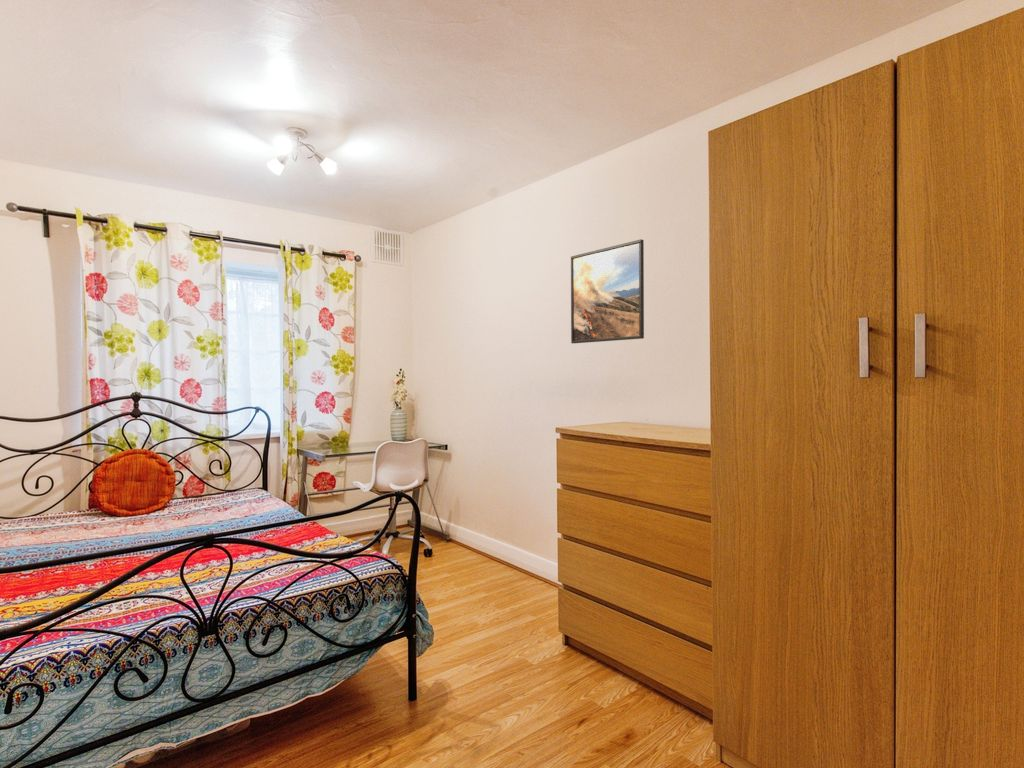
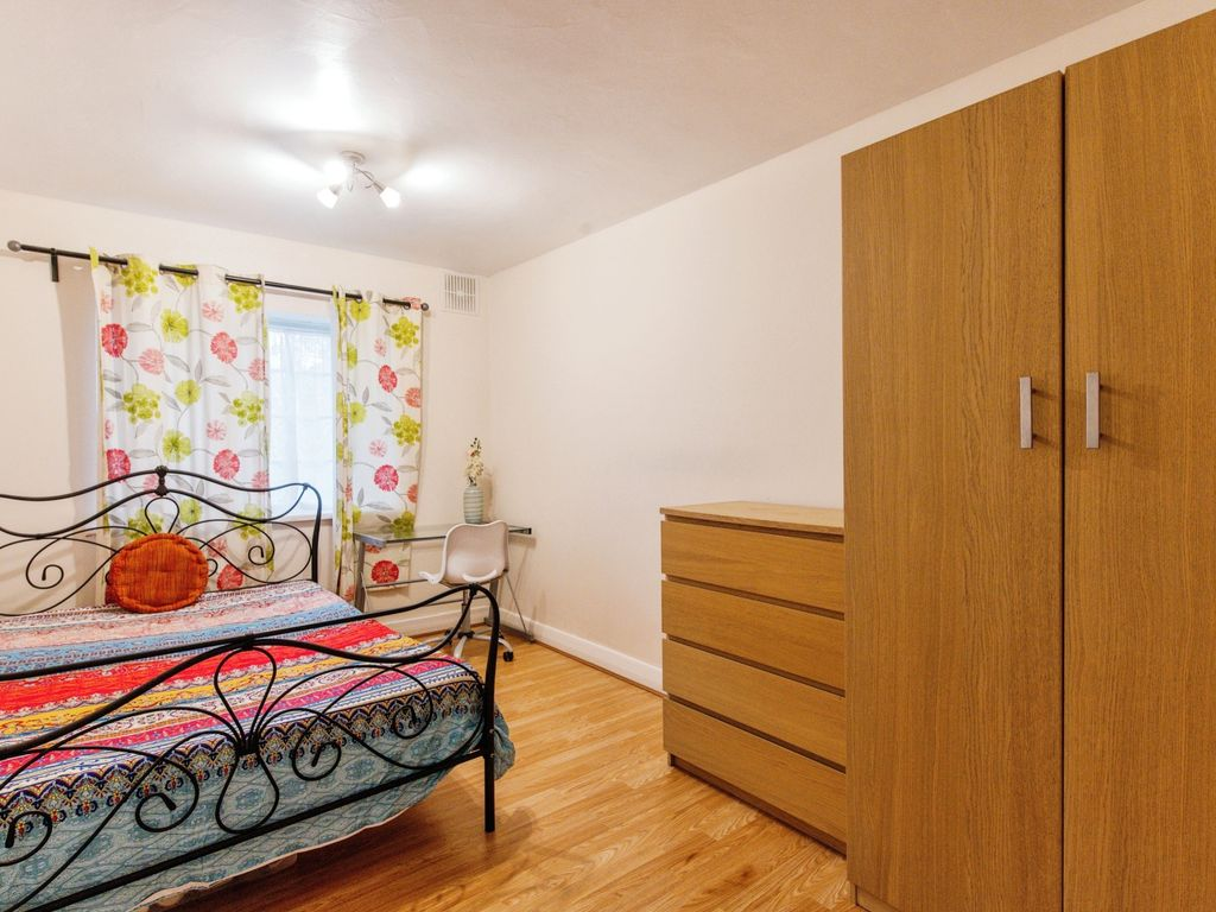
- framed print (605, 294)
